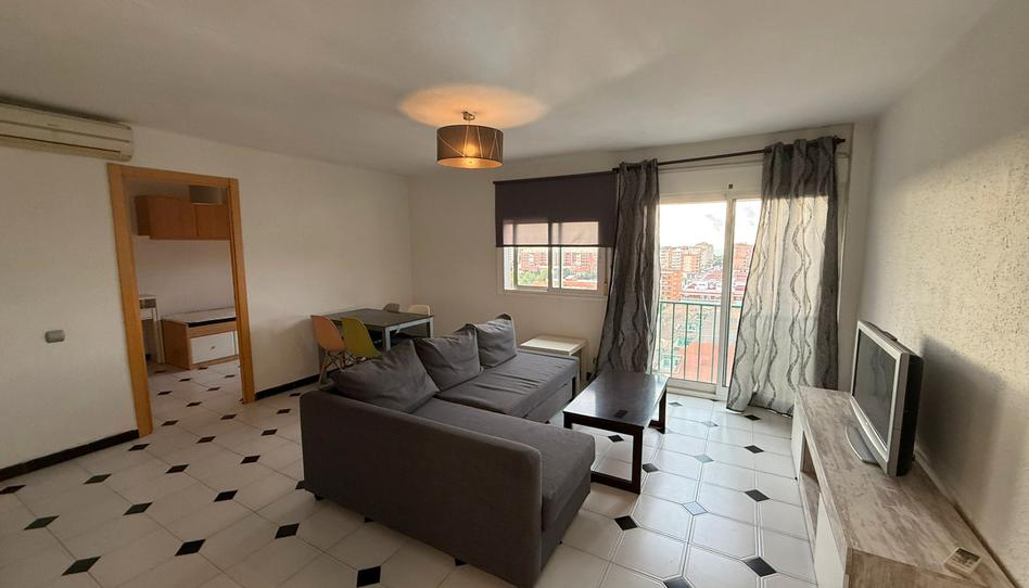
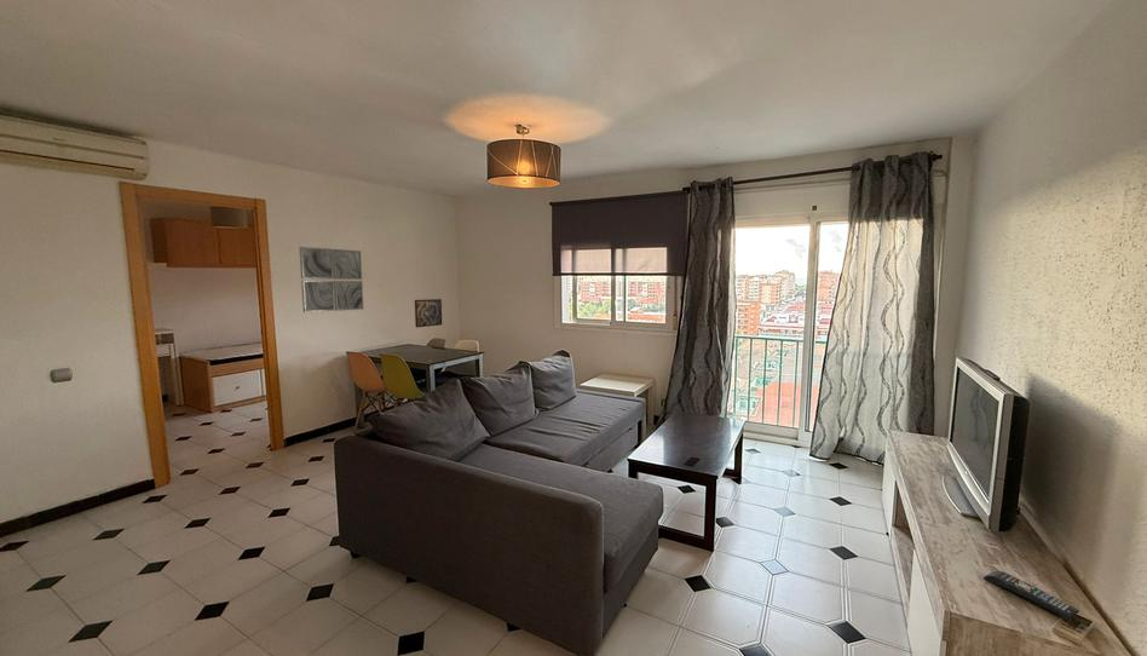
+ remote control (1027, 592)
+ wall art (333, 278)
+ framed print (428, 312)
